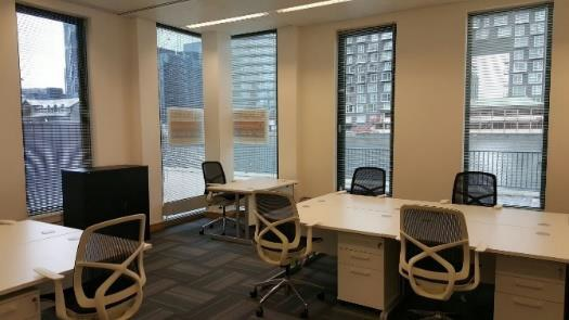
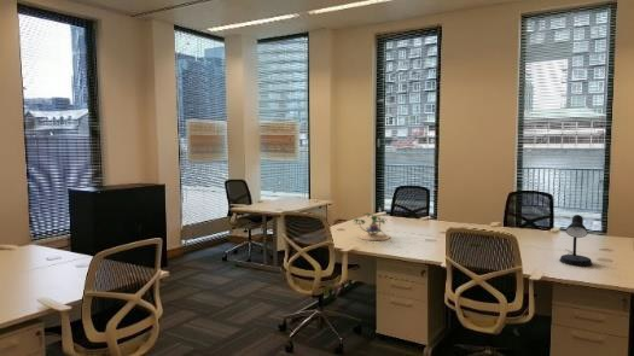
+ plant (372, 226)
+ desk lamp (574, 234)
